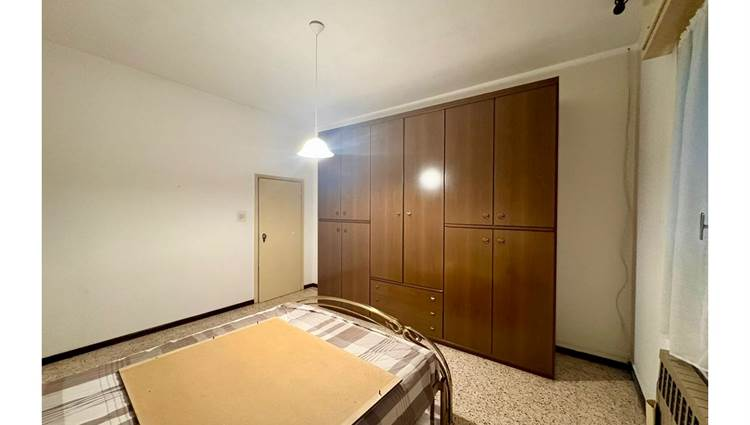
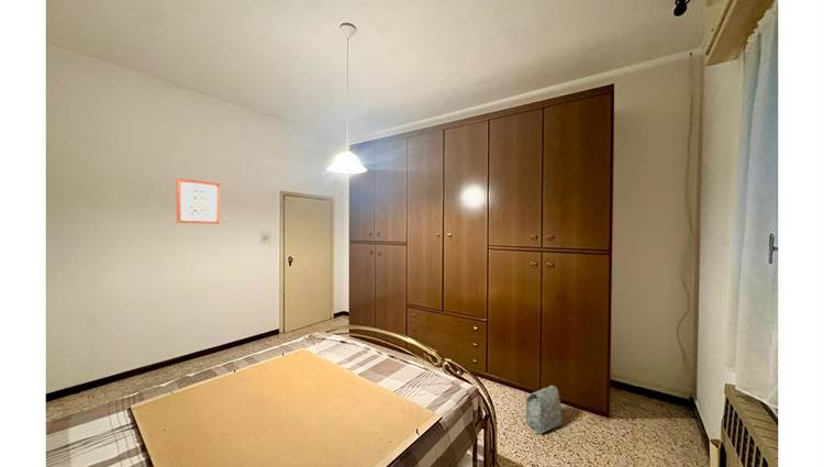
+ wall art (199, 202)
+ bag (543, 405)
